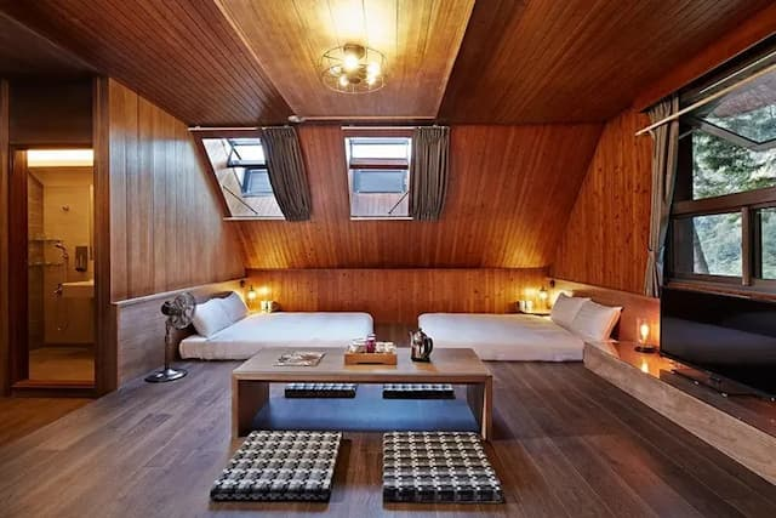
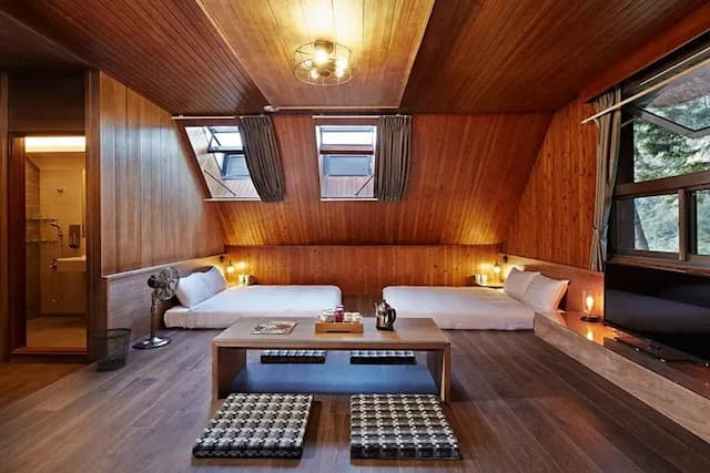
+ wastebasket (112, 349)
